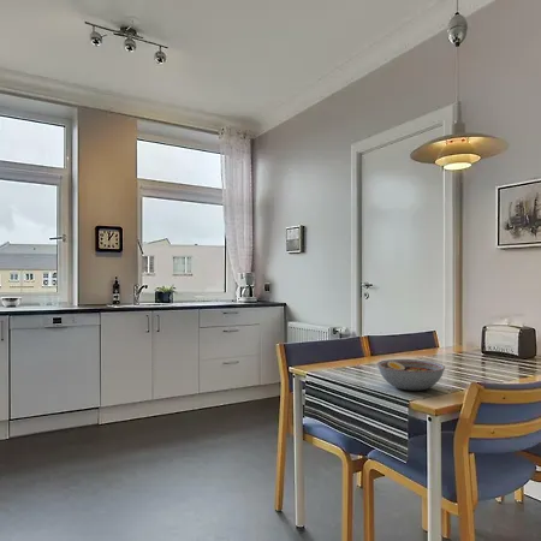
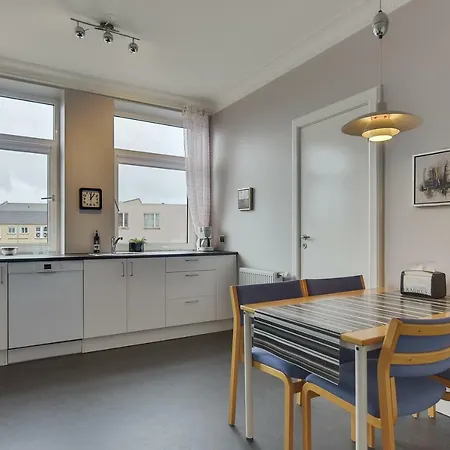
- bowl (410, 375)
